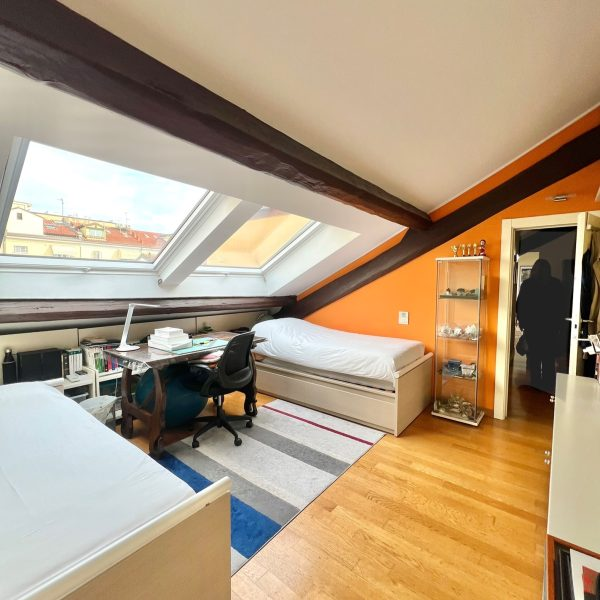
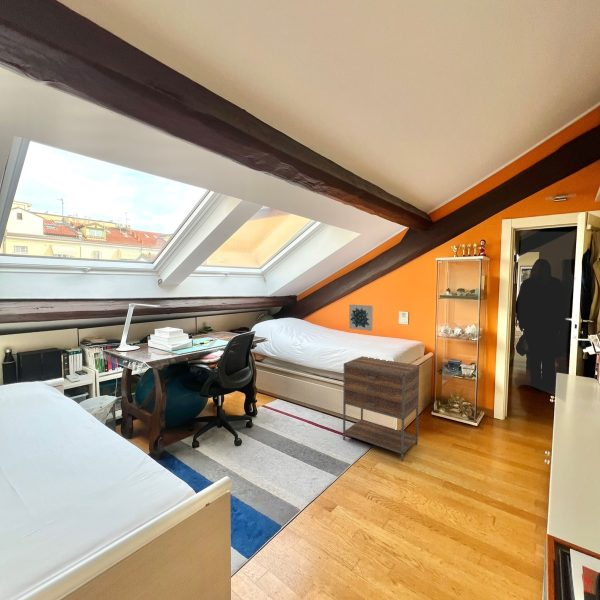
+ nightstand (379, 403)
+ wall art (360, 317)
